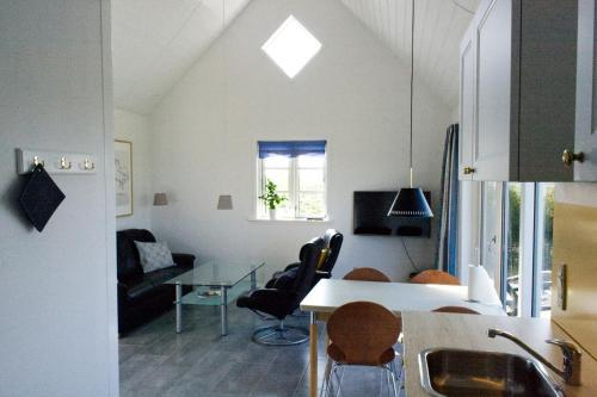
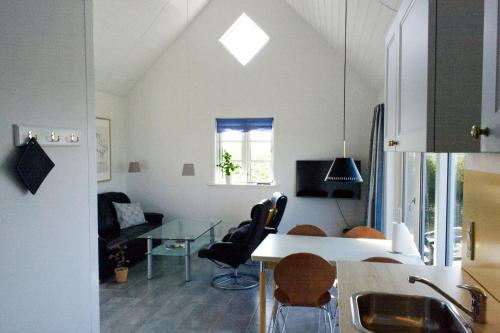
+ potted plant (120, 262)
